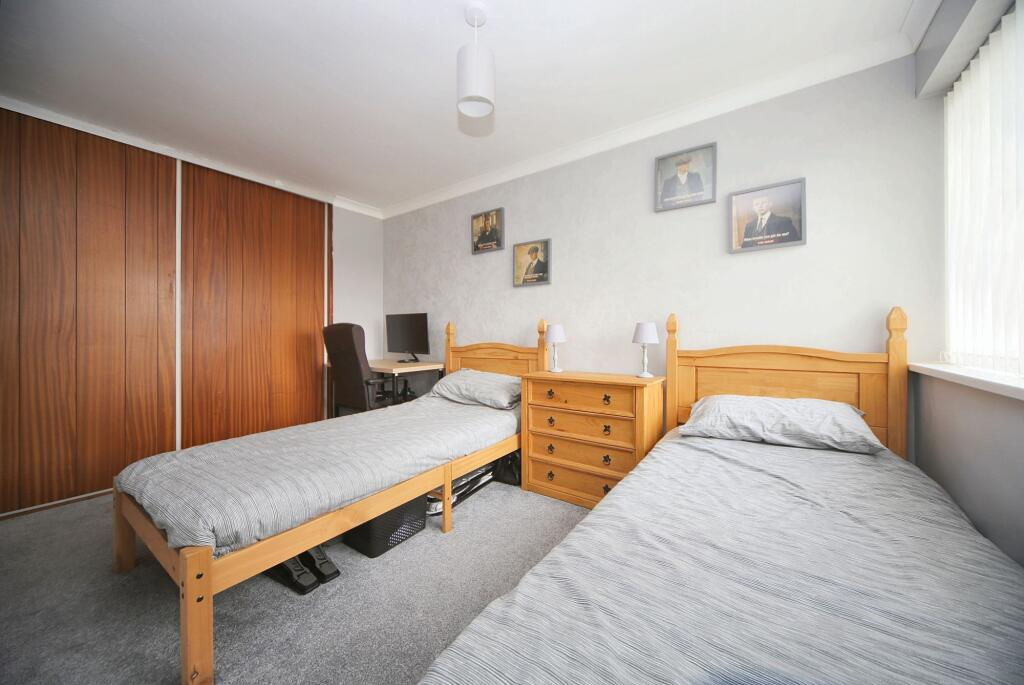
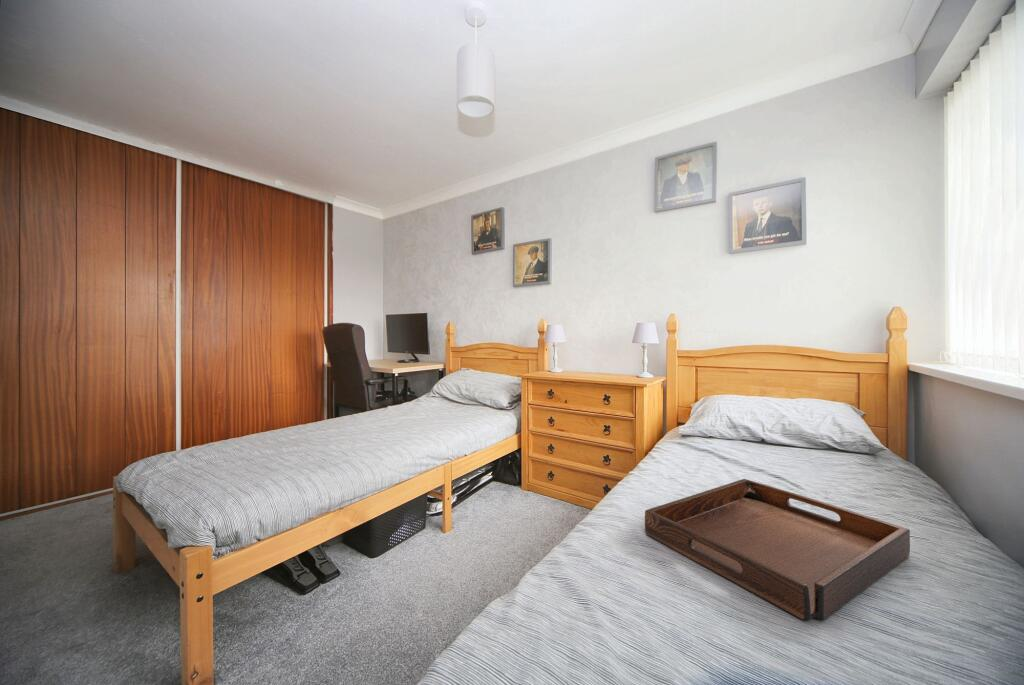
+ serving tray (769, 531)
